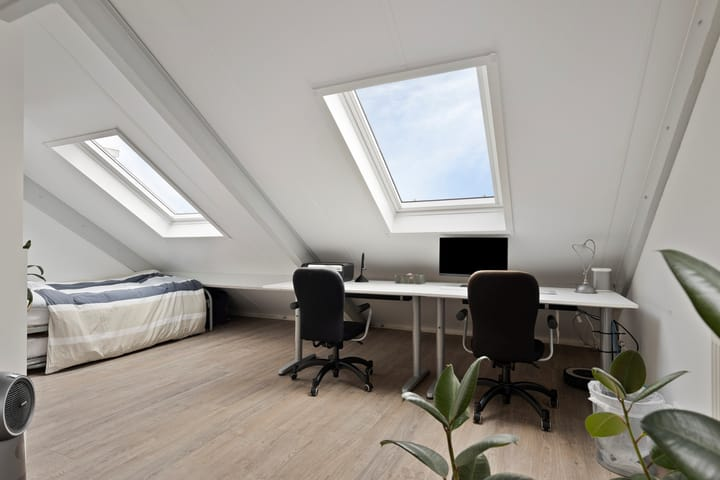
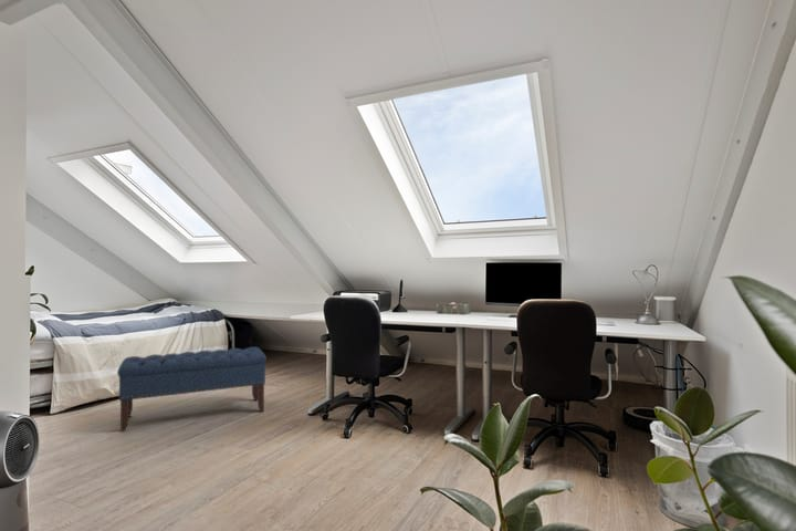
+ bench (196, 383)
